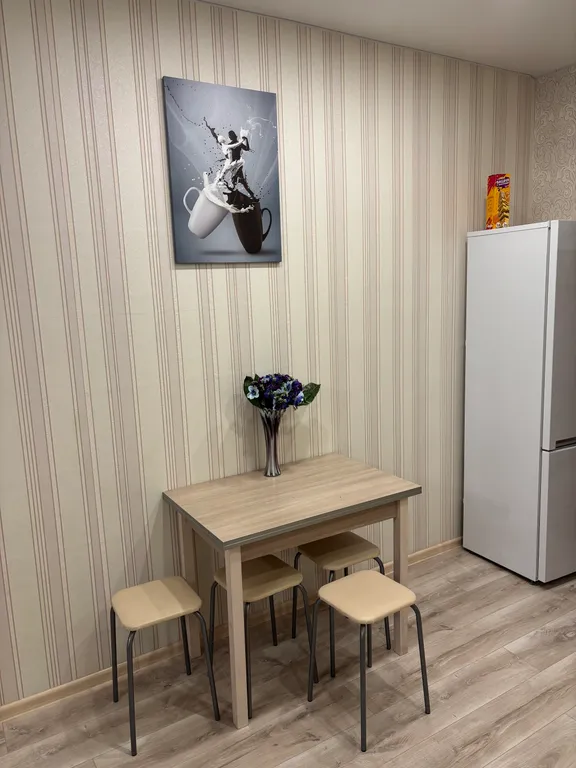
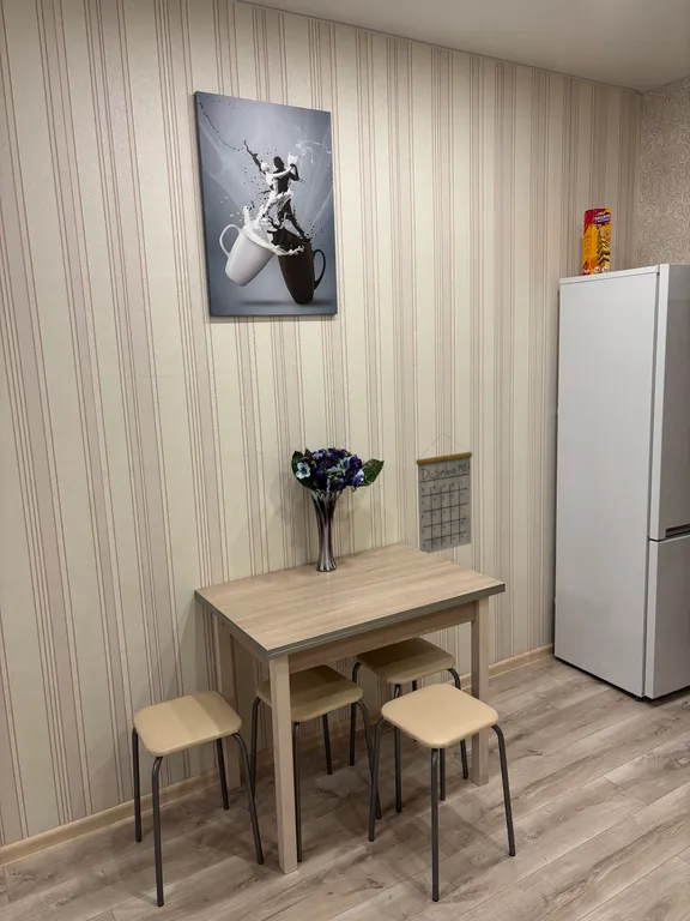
+ calendar (444, 492)
